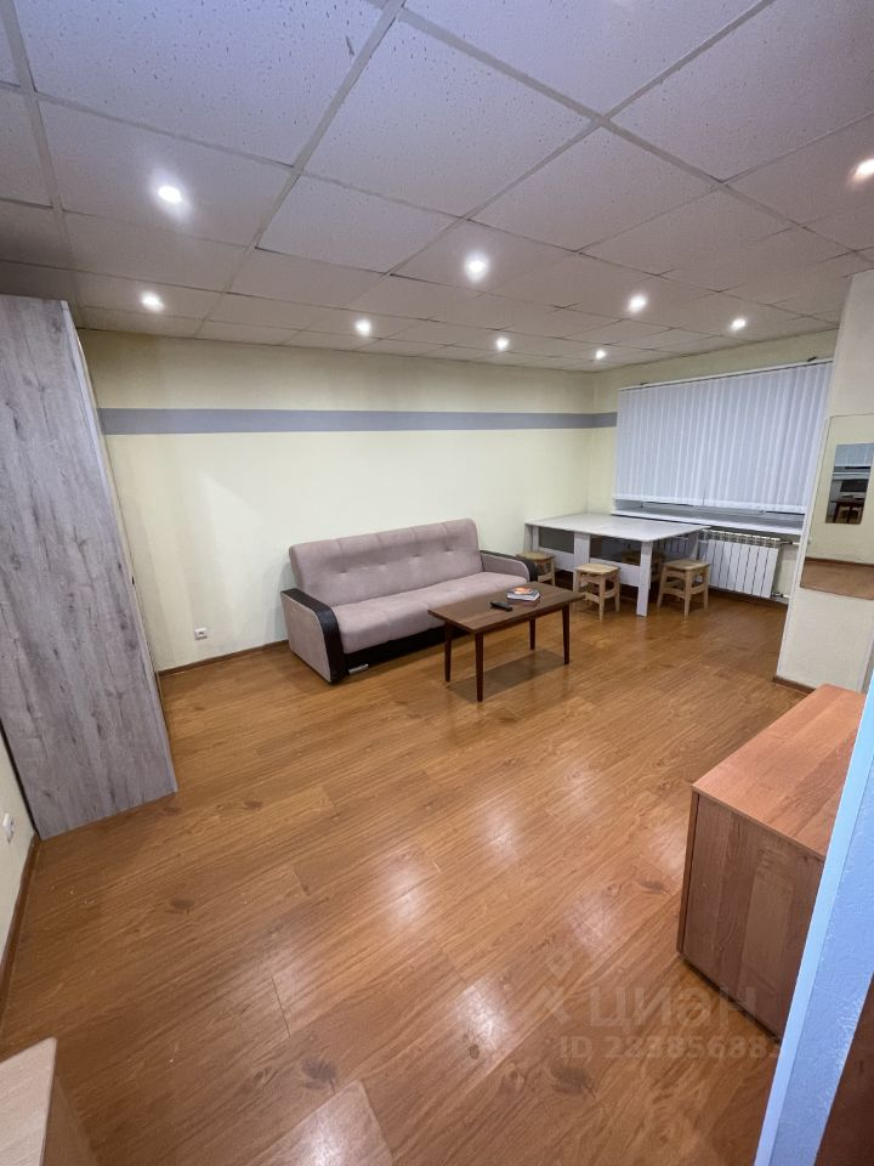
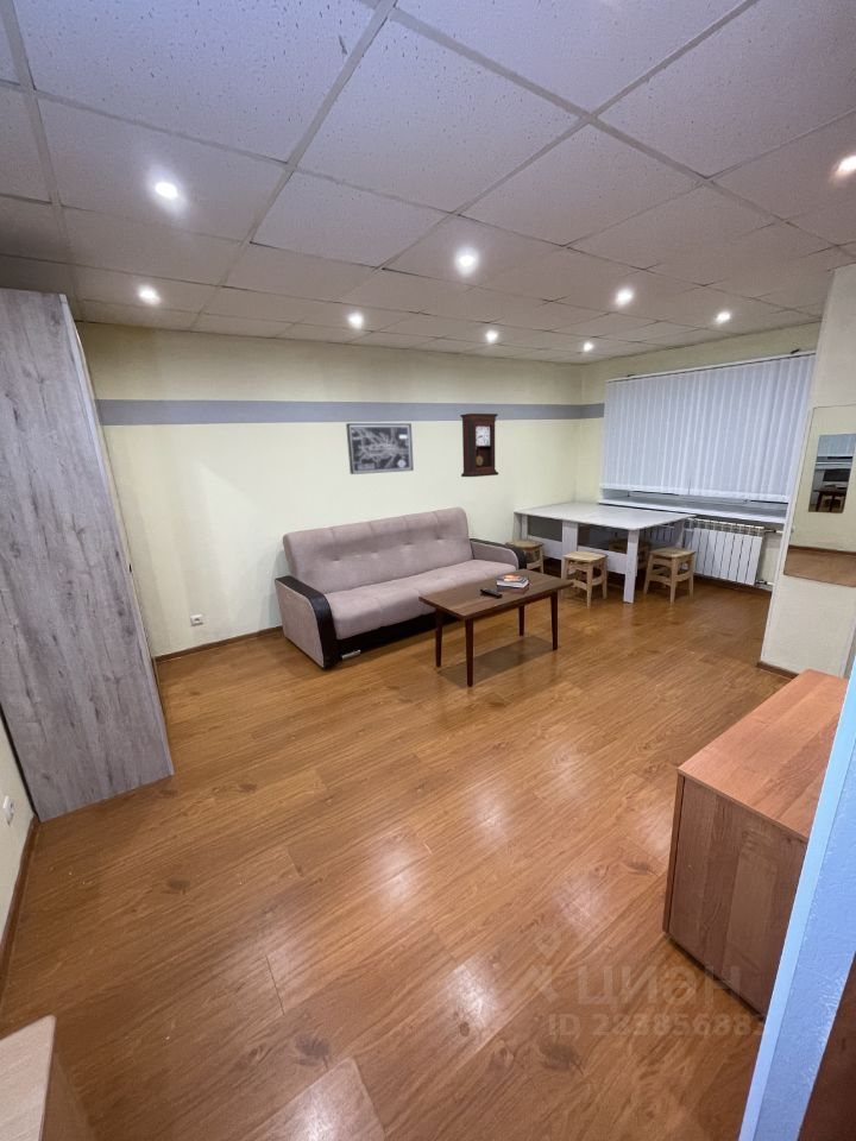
+ wall art (380, 448)
+ pendulum clock (480, 445)
